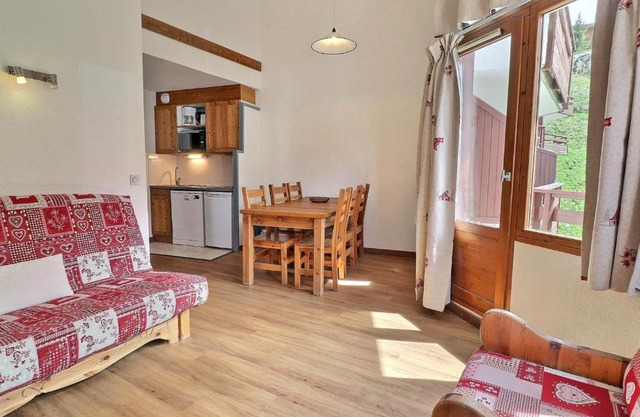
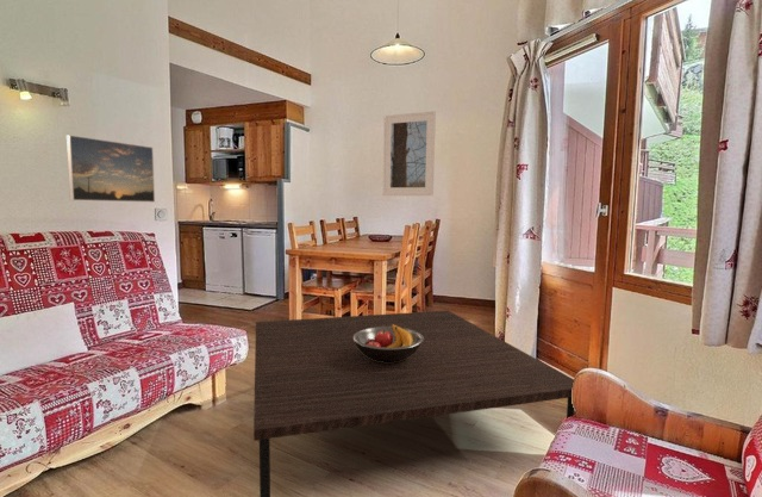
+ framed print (114, 172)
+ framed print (407, 155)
+ coffee table (387, 384)
+ fruit bowl (388, 343)
